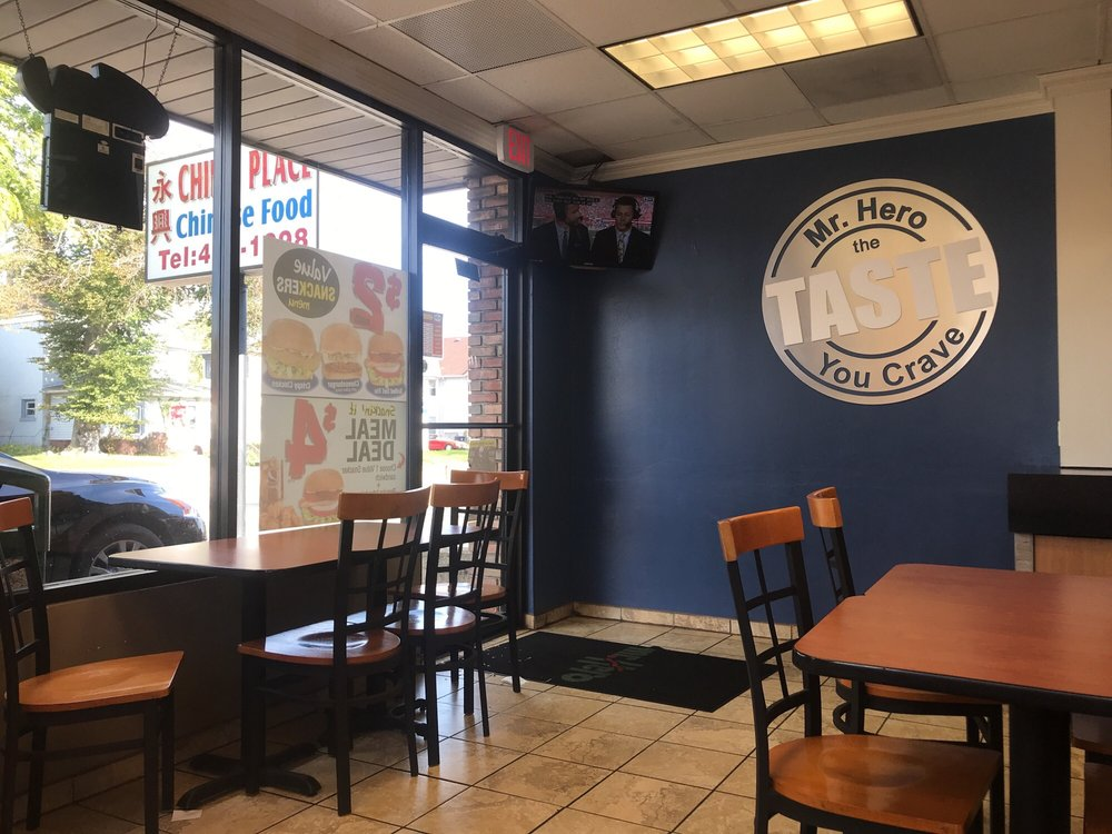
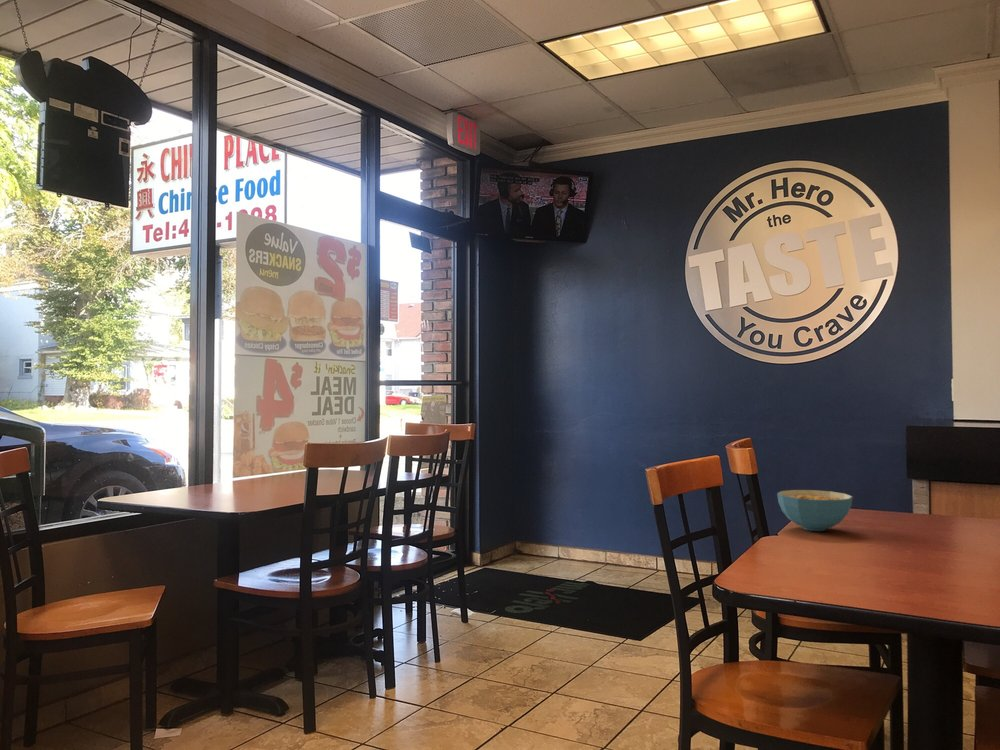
+ cereal bowl (814, 511)
